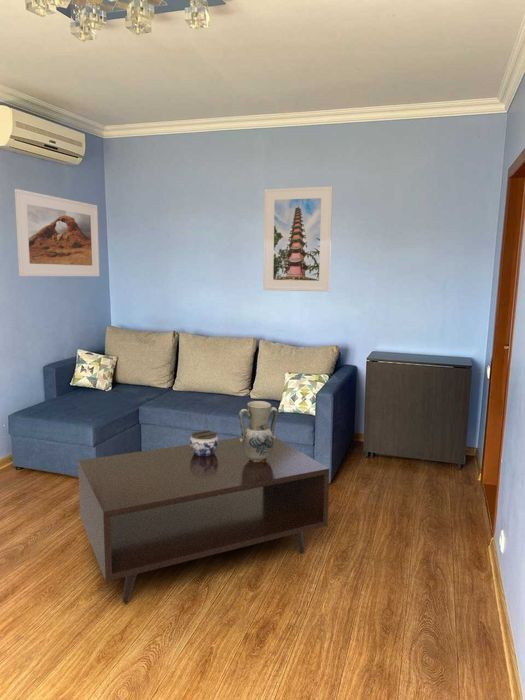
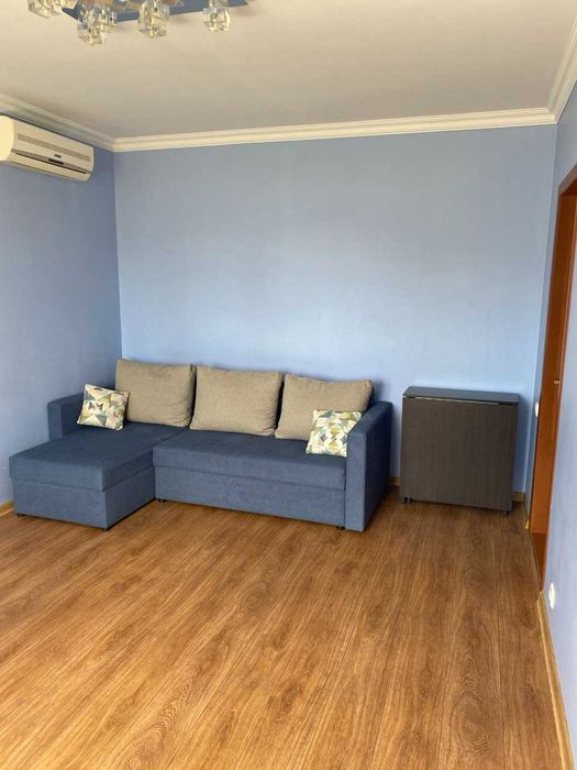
- coffee table (202, 508)
- jar (204, 443)
- vase (258, 431)
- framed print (61, 237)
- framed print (296, 240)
